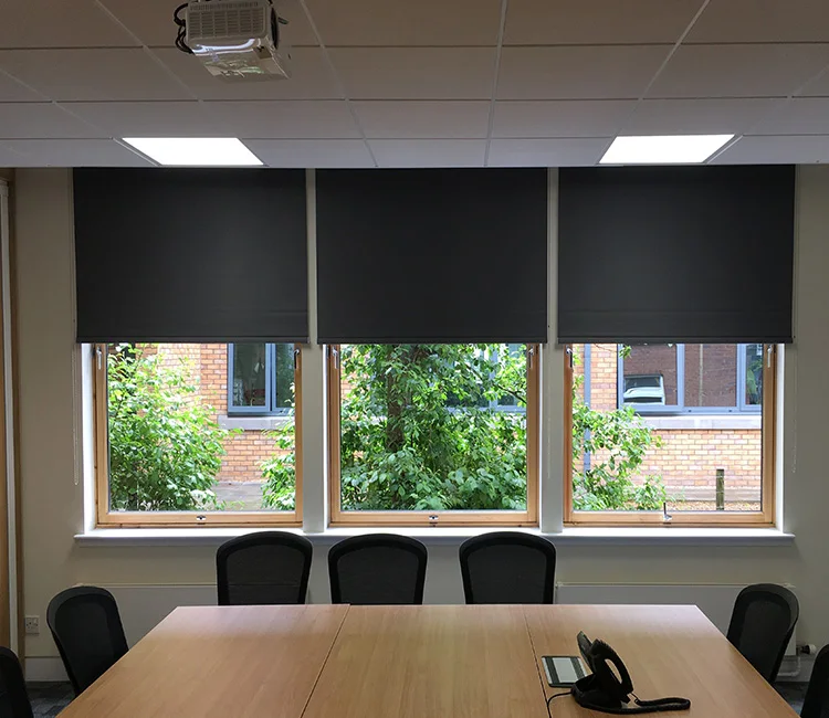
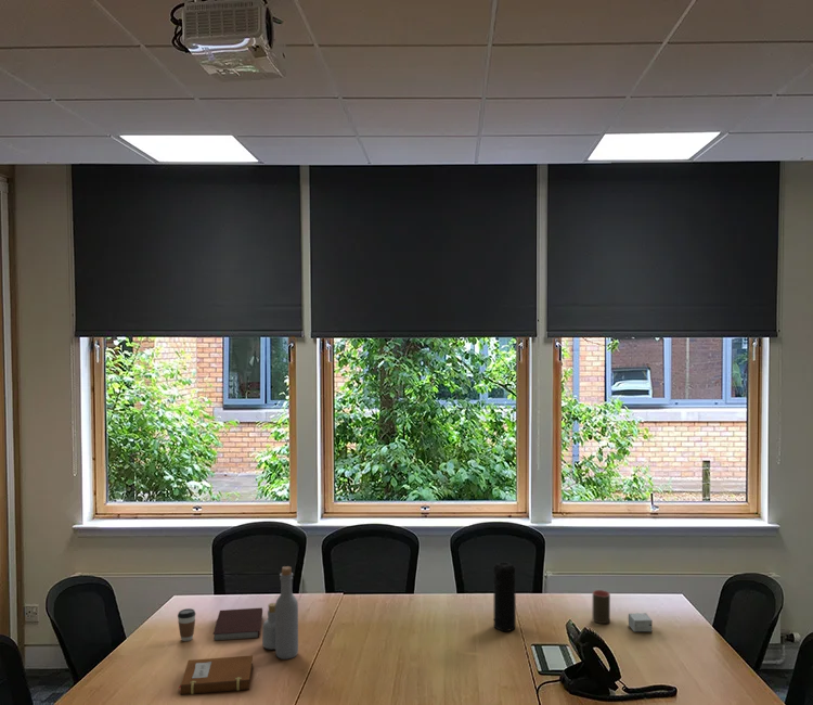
+ speaker (504, 595)
+ cup (601, 606)
+ notebook (238, 624)
+ bottle set (280, 606)
+ coffee cup (186, 625)
+ small box (640, 621)
+ notebook (216, 675)
